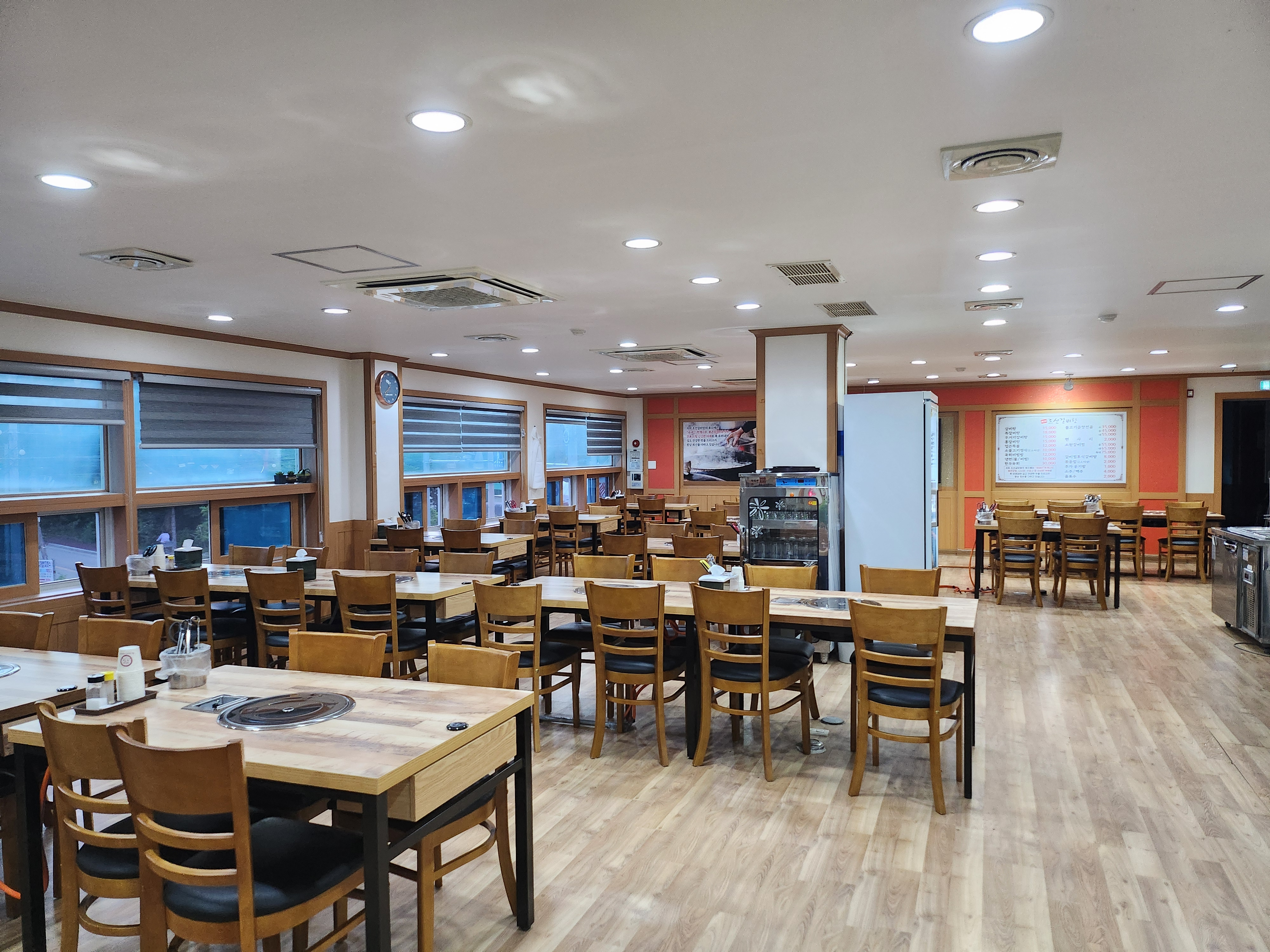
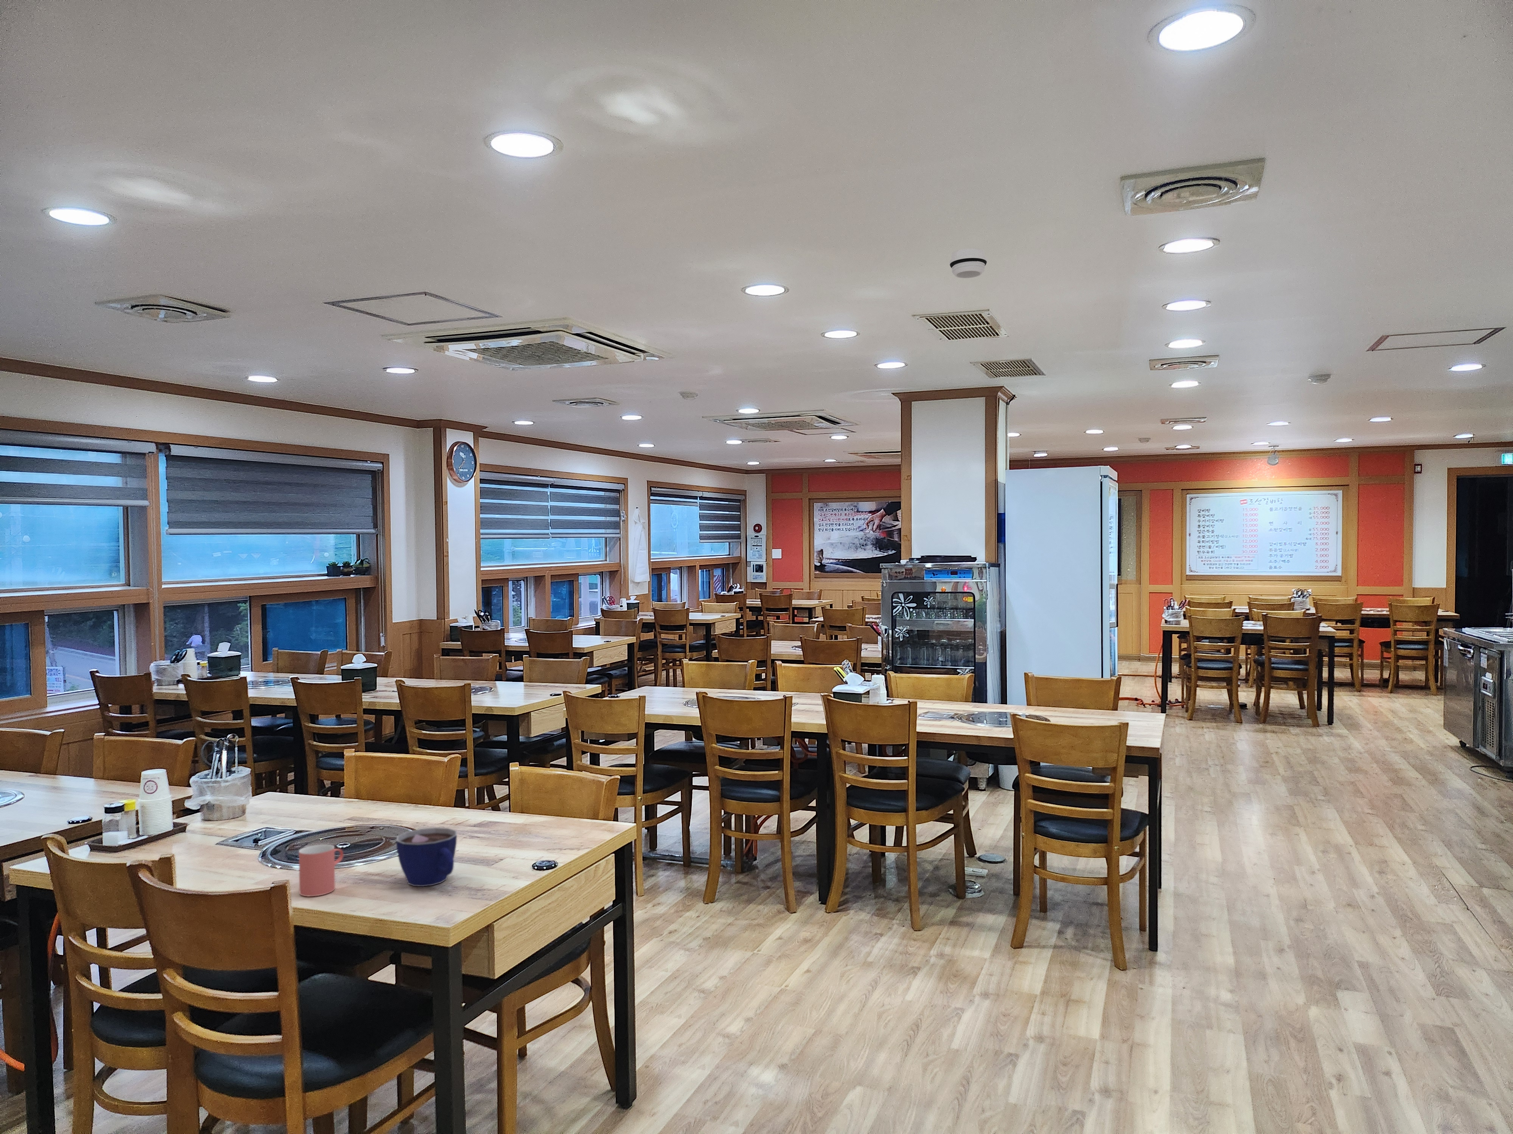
+ cup (323, 867)
+ smoke detector (967, 263)
+ cup (432, 859)
